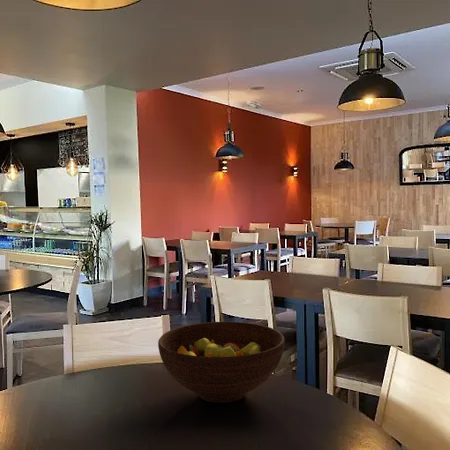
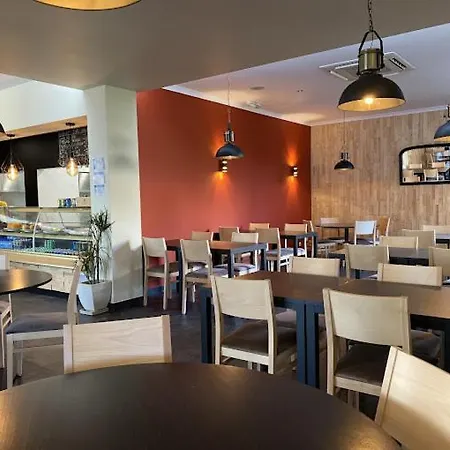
- fruit bowl (221, 365)
